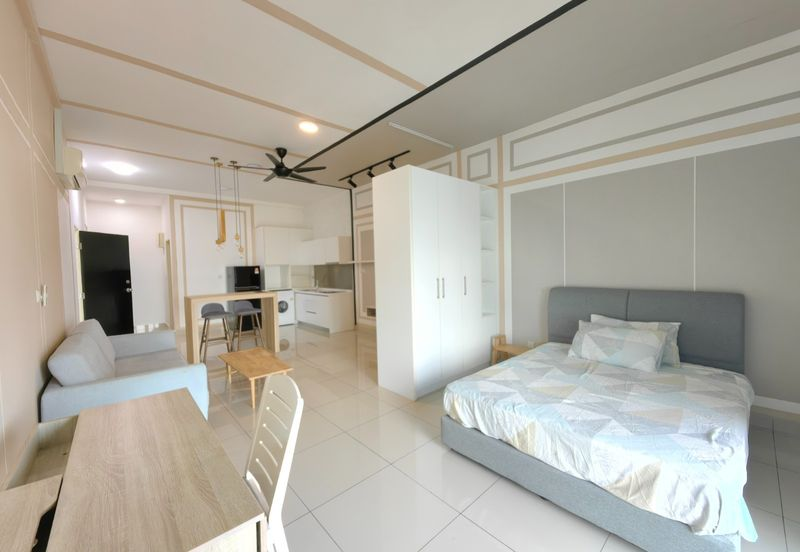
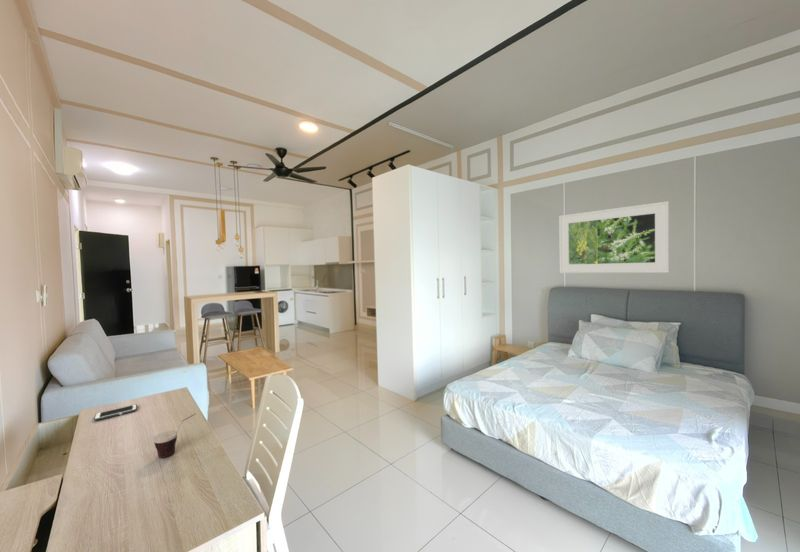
+ cup (175, 435)
+ cell phone (116, 412)
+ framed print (608, 241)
